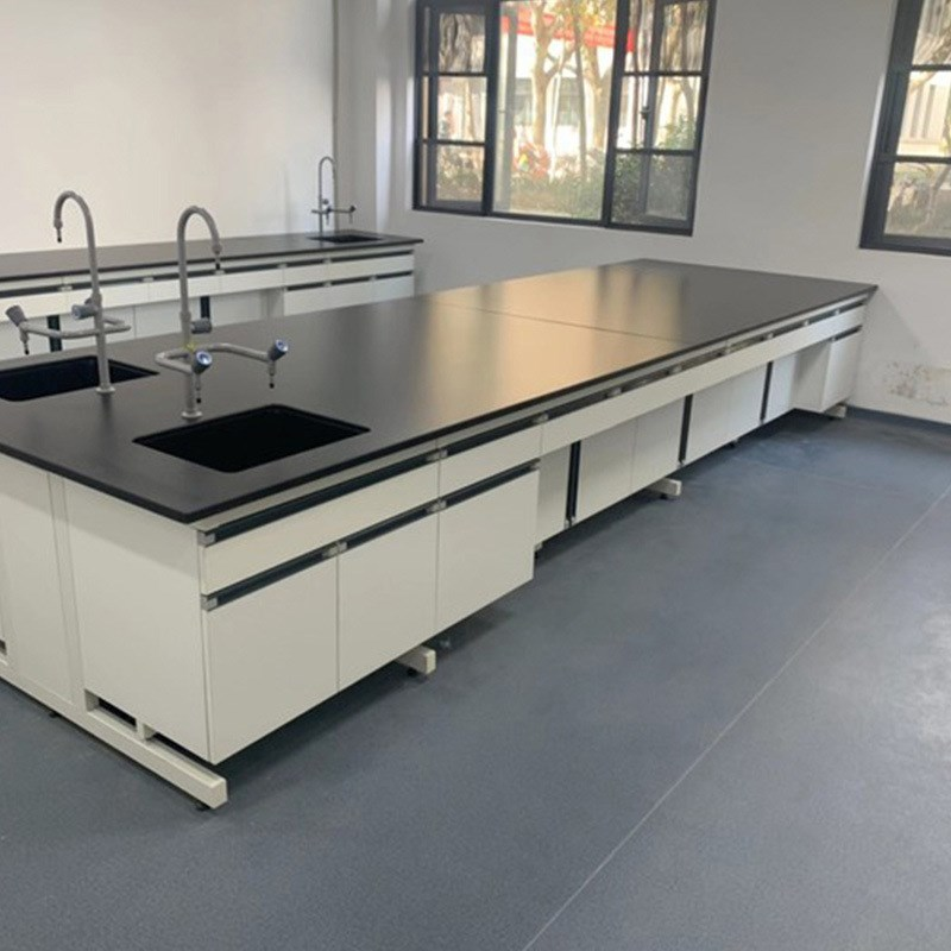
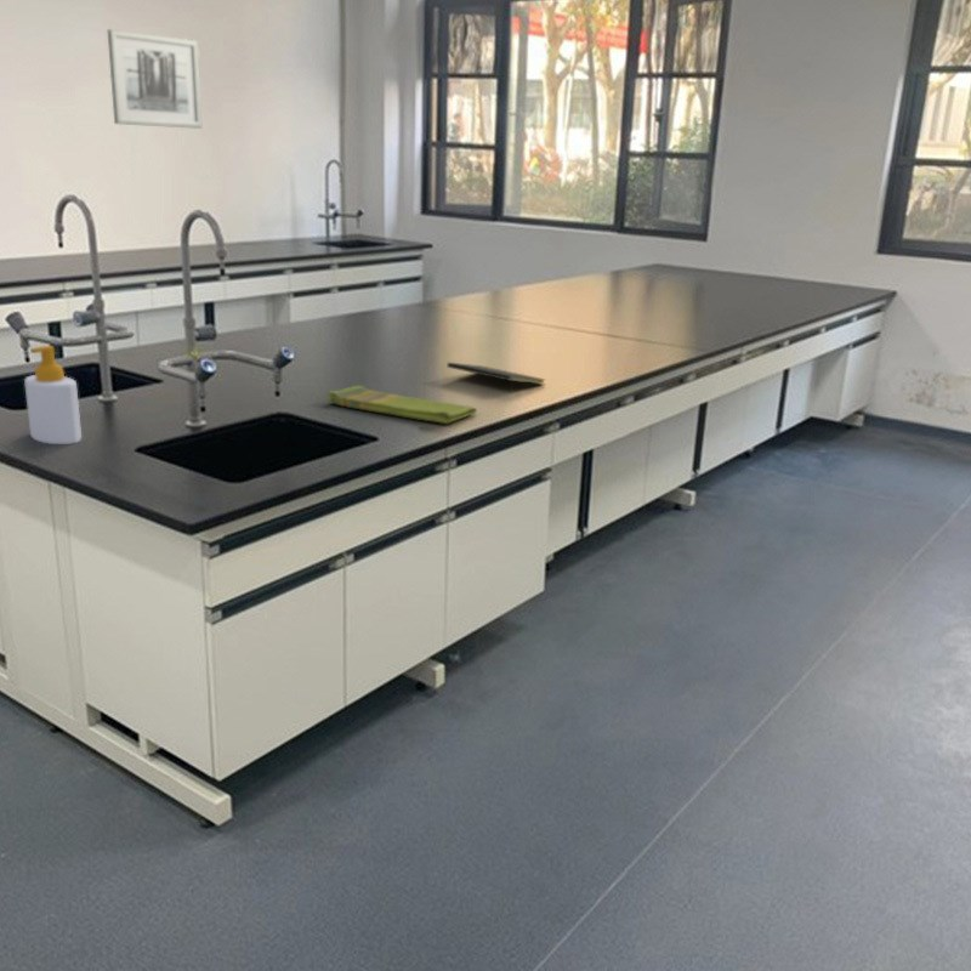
+ wall art (157, 81)
+ soap bottle (51, 393)
+ notepad (495, 373)
+ dish towel (401, 402)
